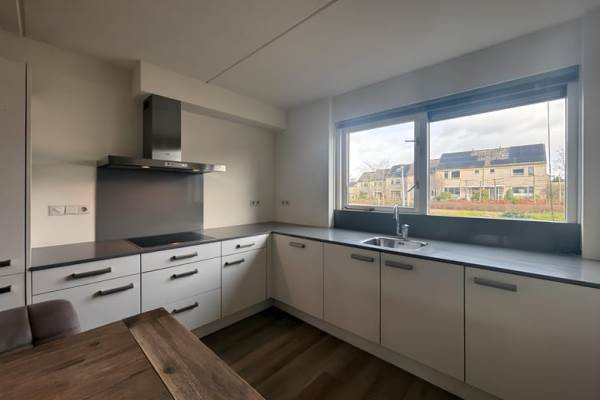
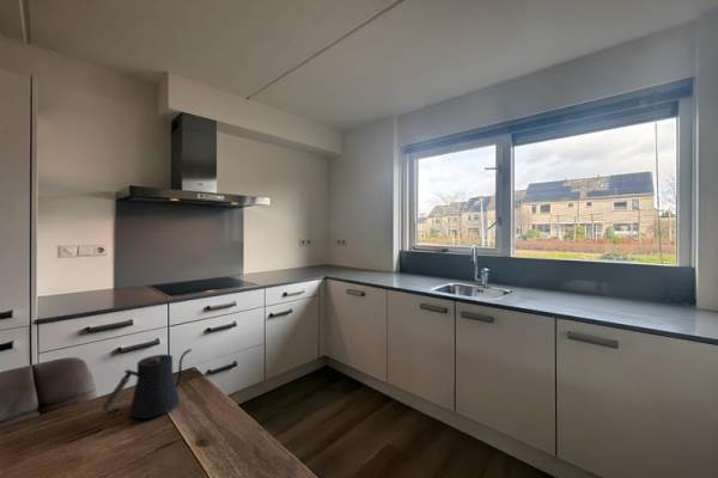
+ kettle (152, 384)
